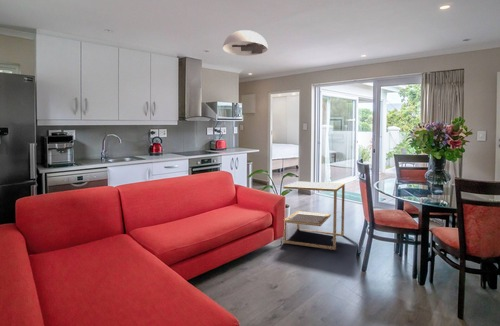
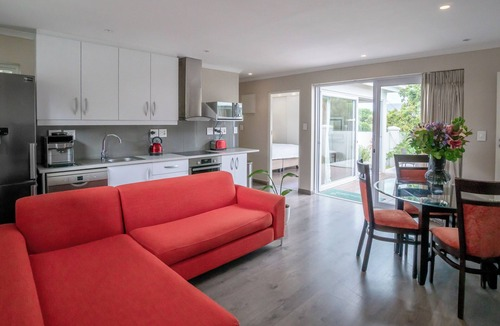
- ceiling light (245, 40)
- side table (314, 212)
